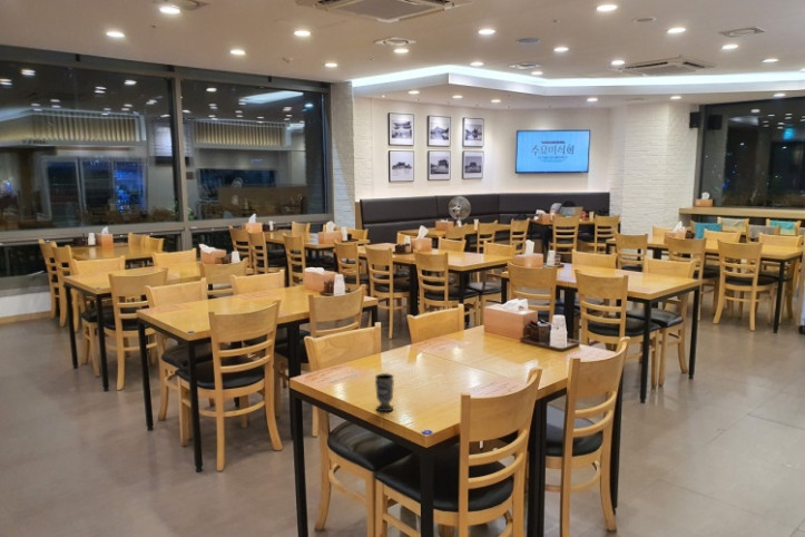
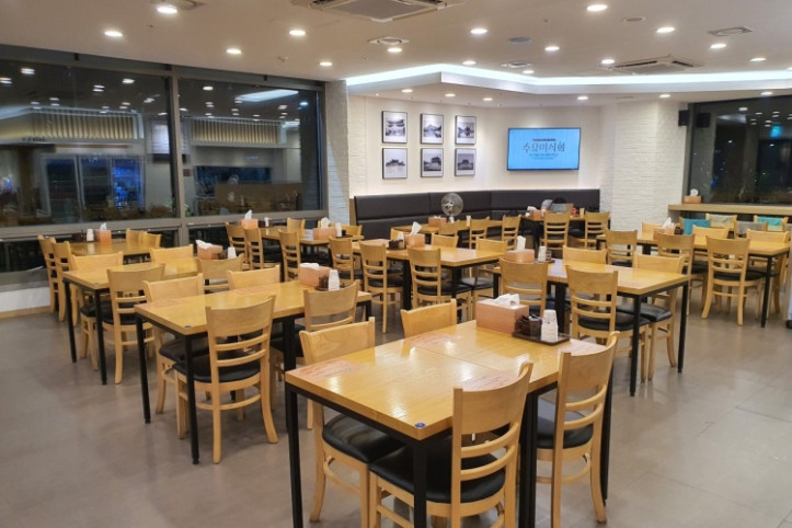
- cup (384, 392)
